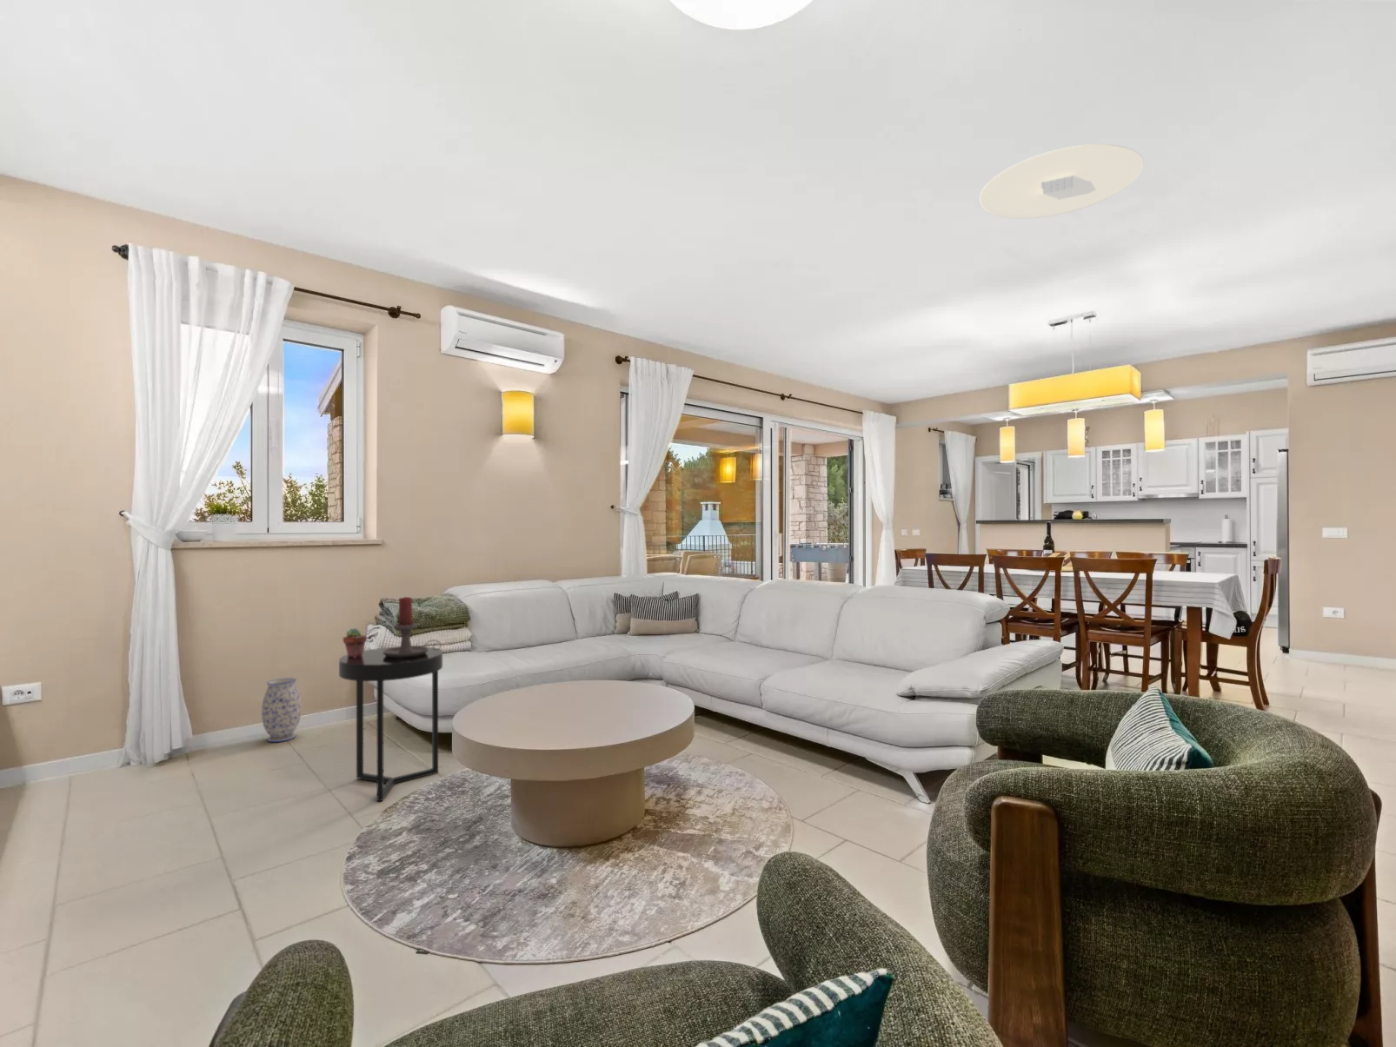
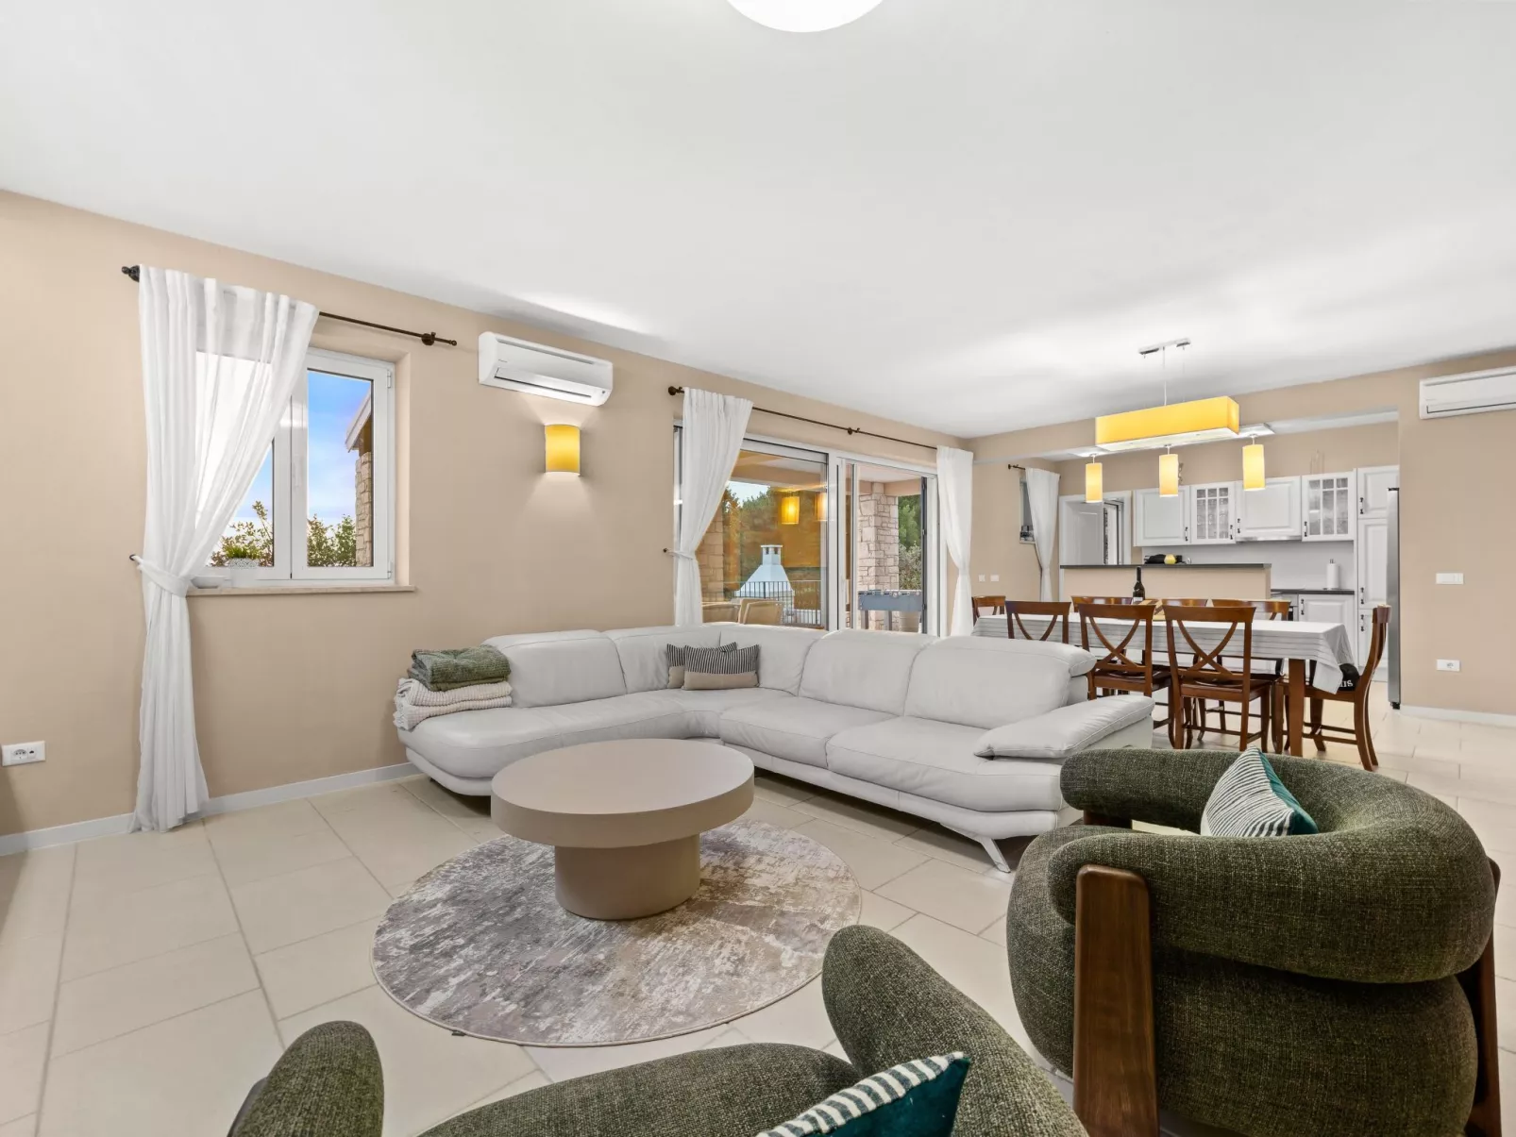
- side table (383, 718)
- candle holder (413, 624)
- potted succulent (354, 641)
- ceiling light (1057, 178)
- vase (282, 709)
